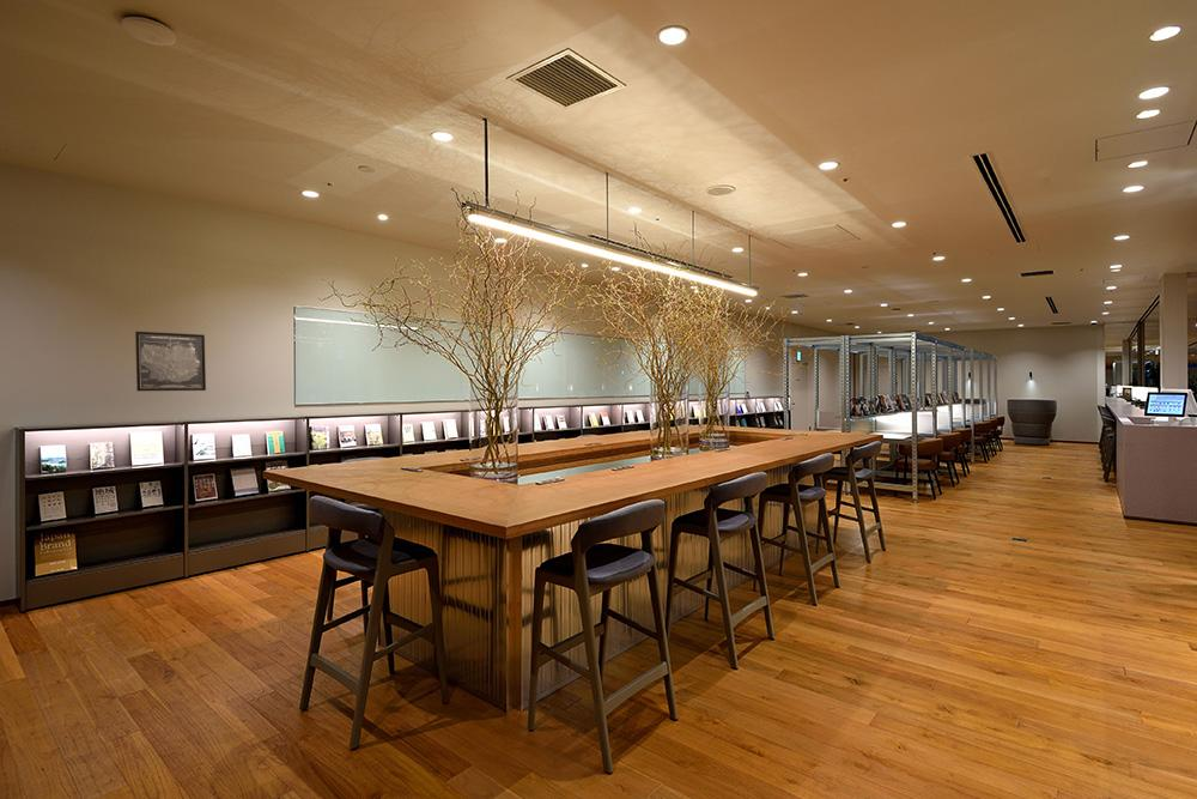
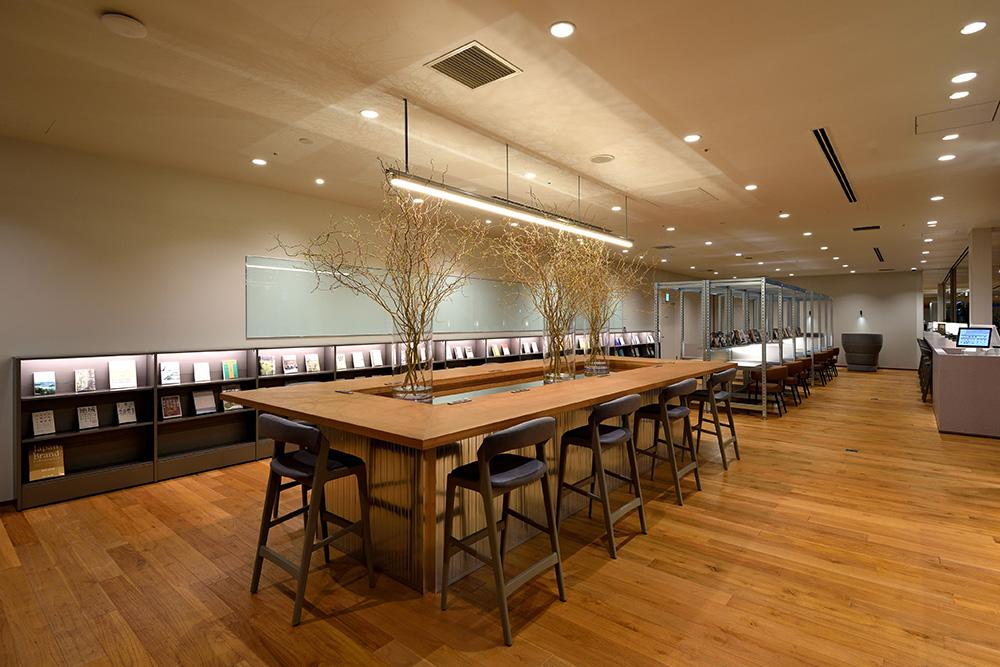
- wall art (171, 362)
